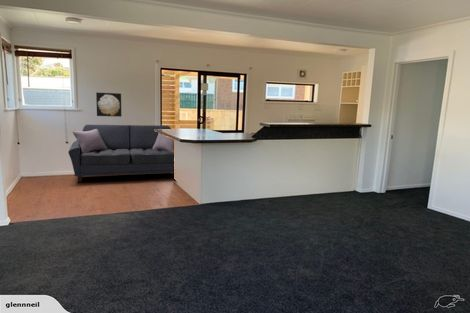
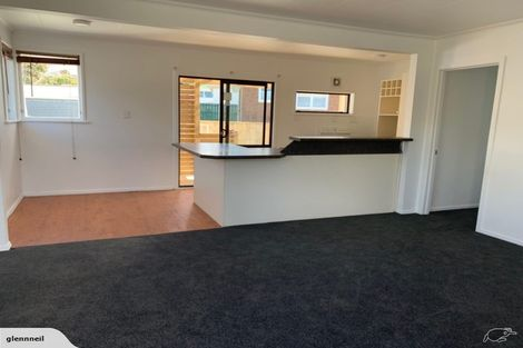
- wall art (109, 104)
- sofa (129, 151)
